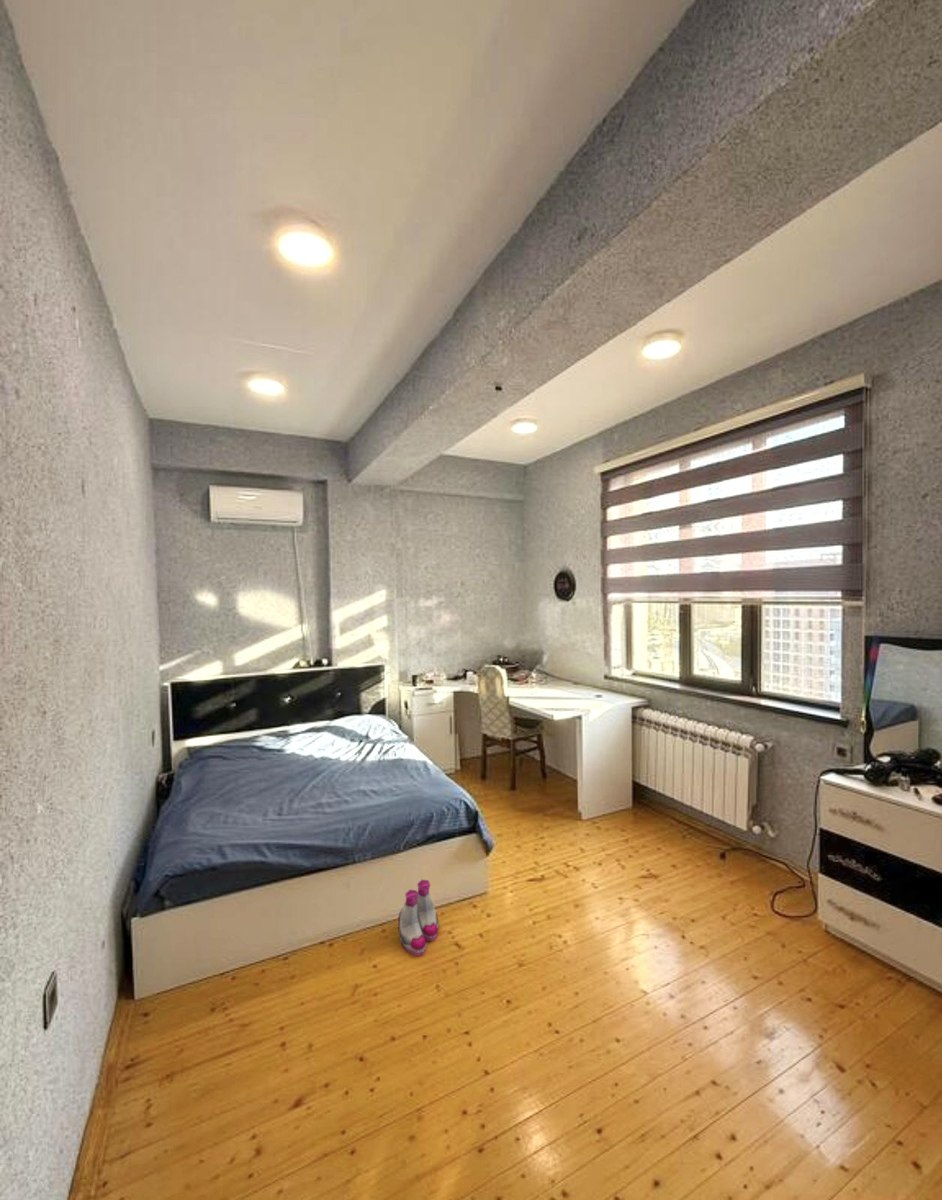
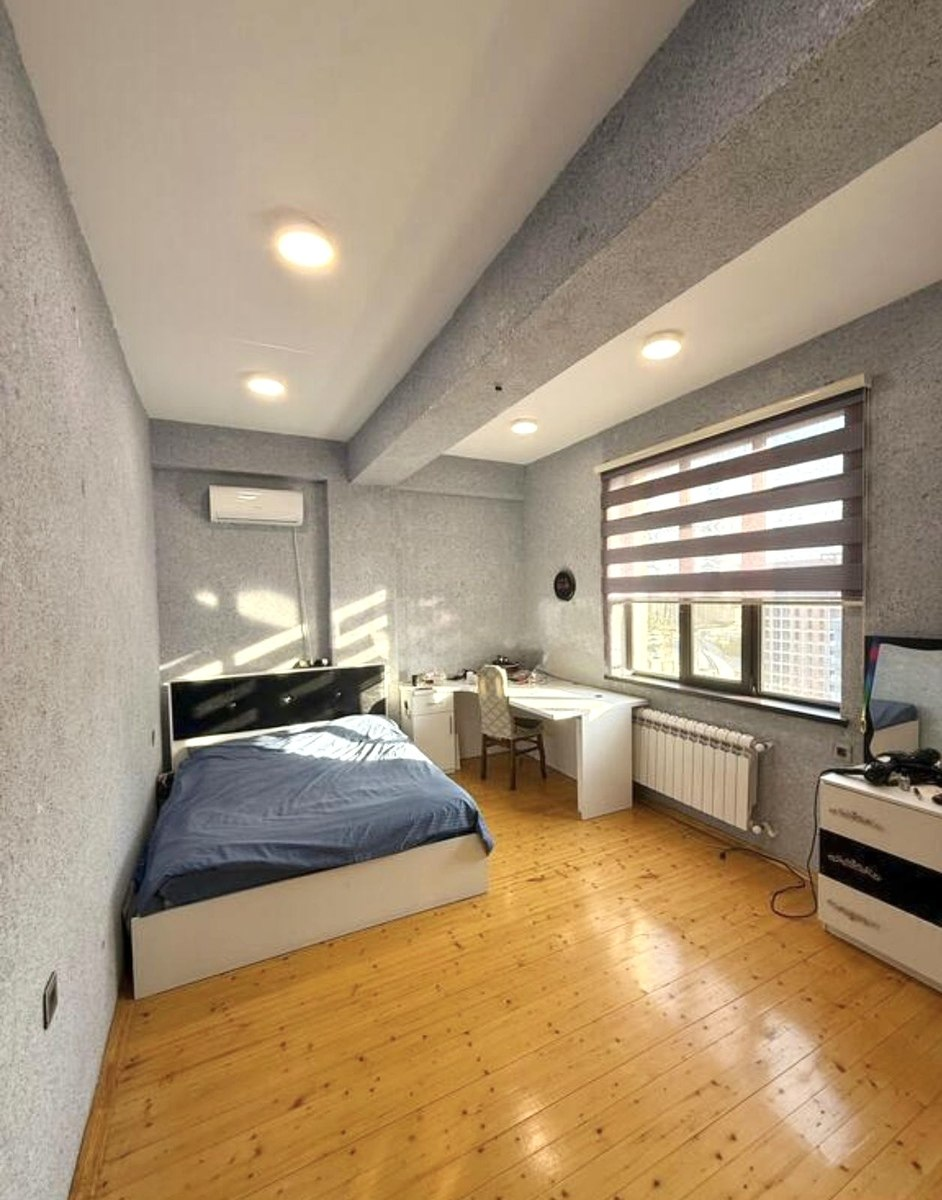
- boots (419, 910)
